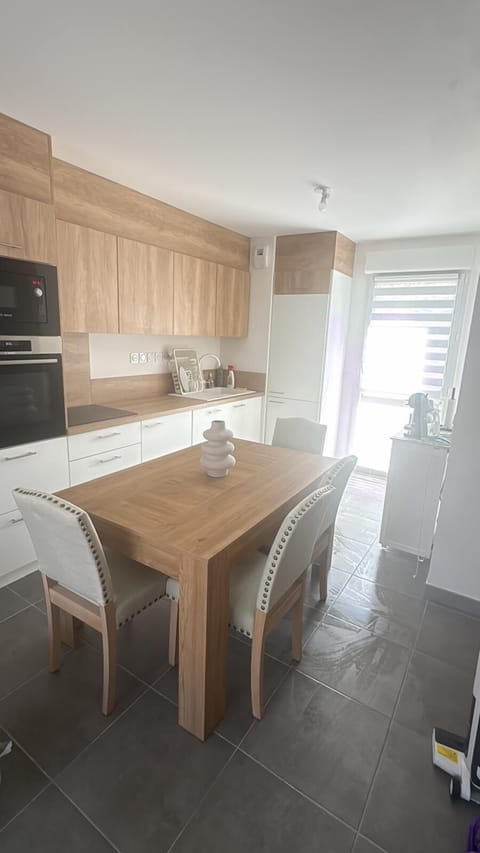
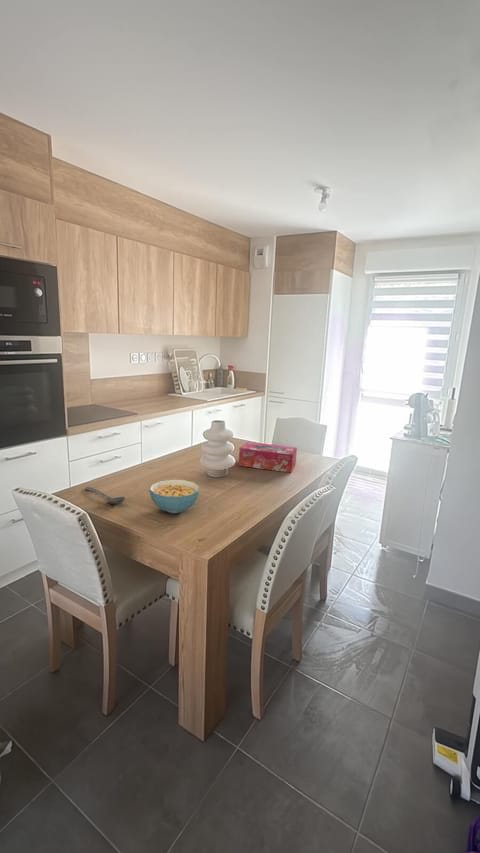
+ cereal bowl (174, 499)
+ stirrer (102, 493)
+ tissue box (268, 456)
